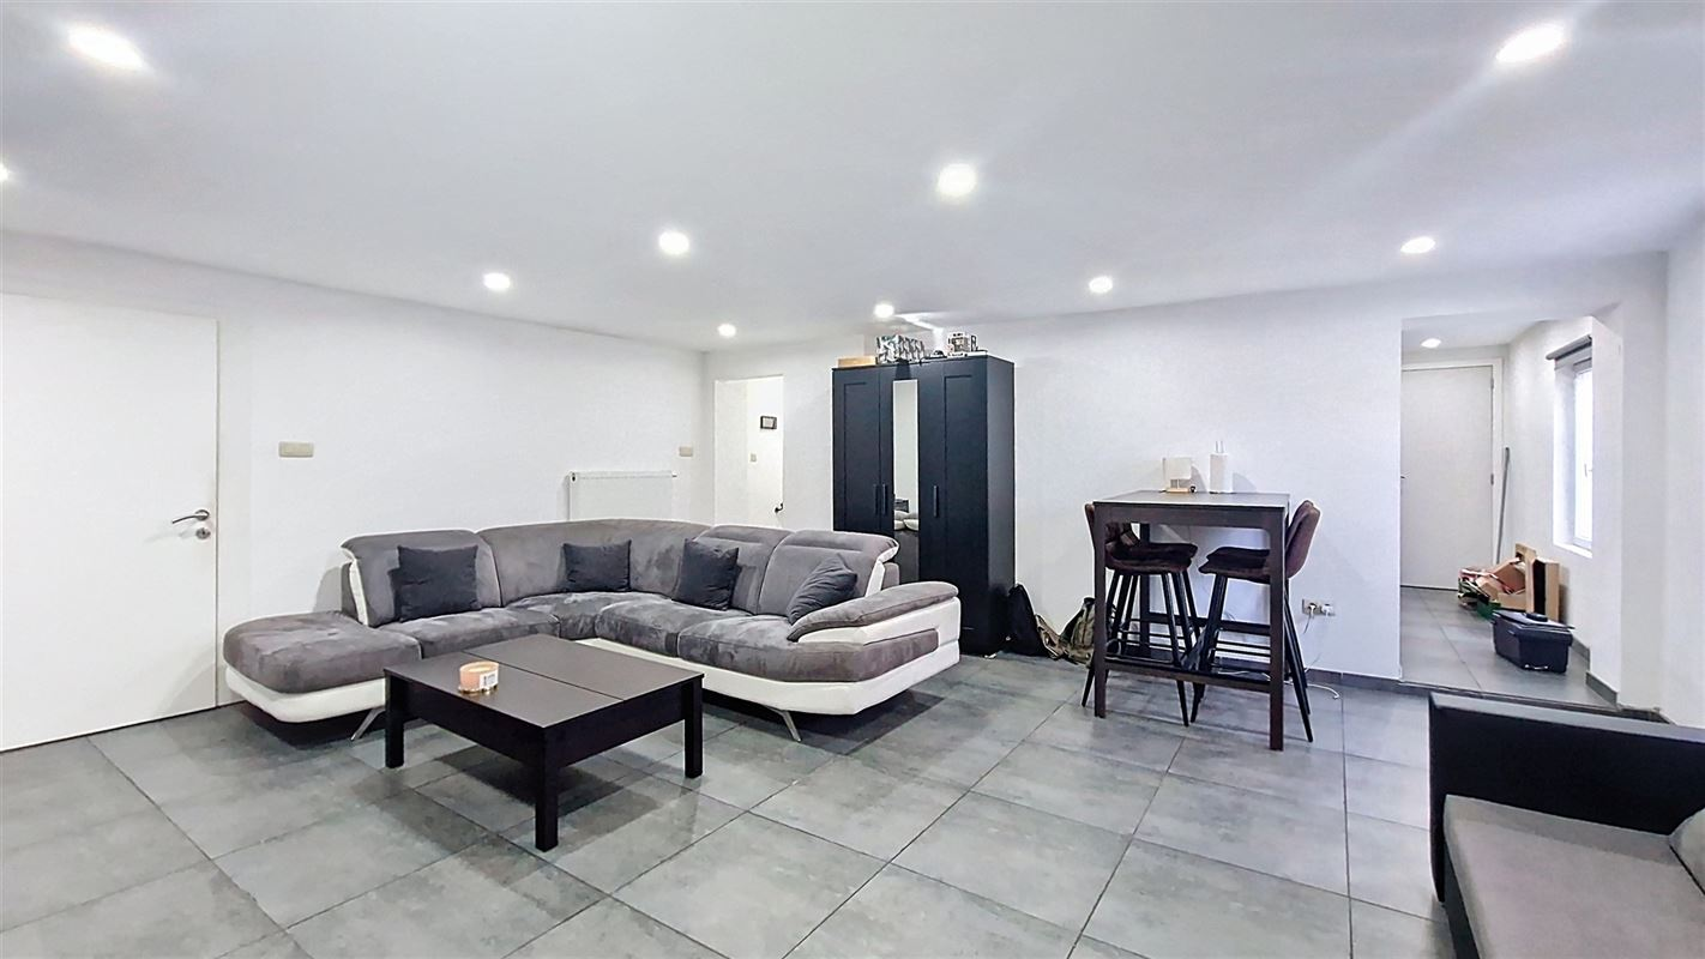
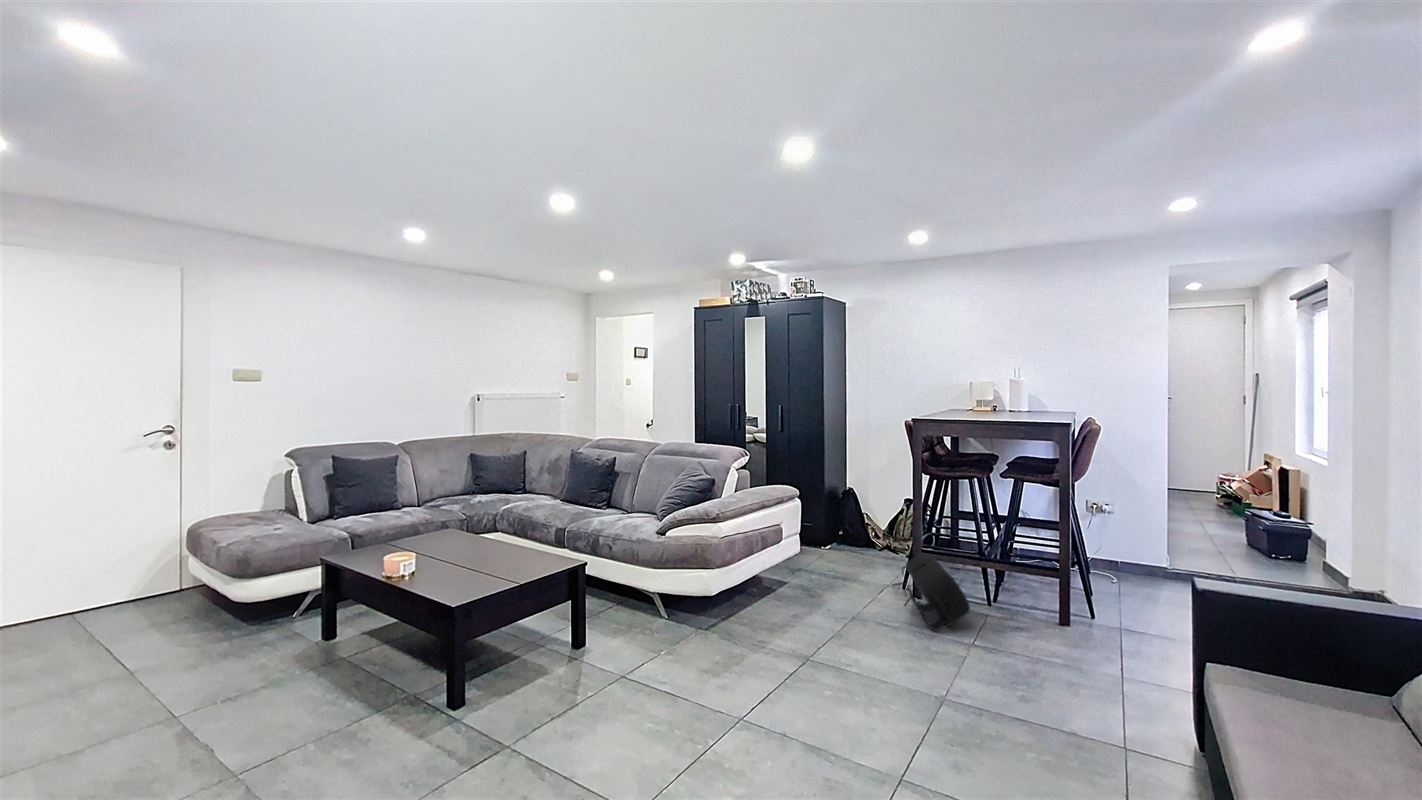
+ backpack (930, 590)
